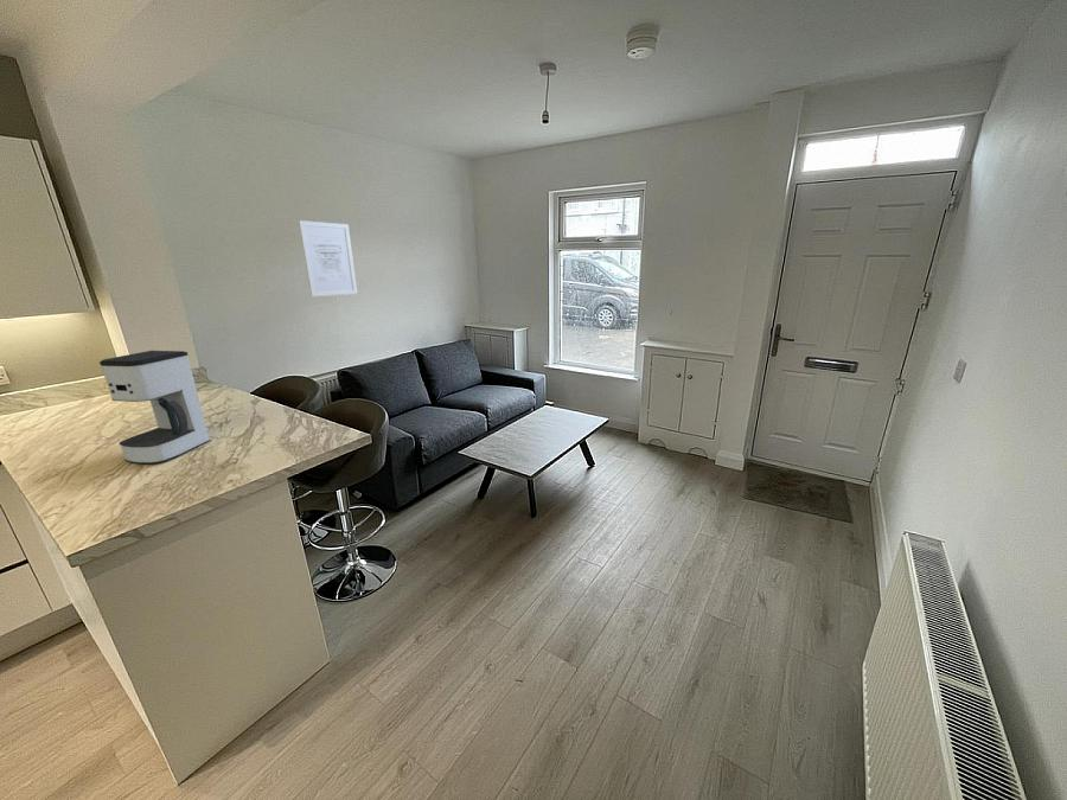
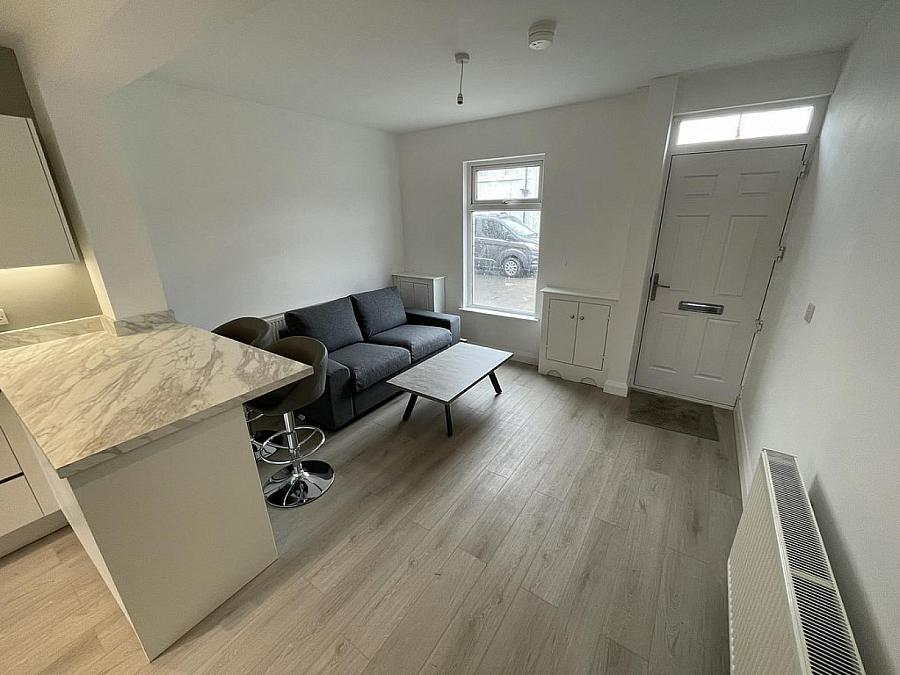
- wall art (330, 260)
- coffee maker (156, 405)
